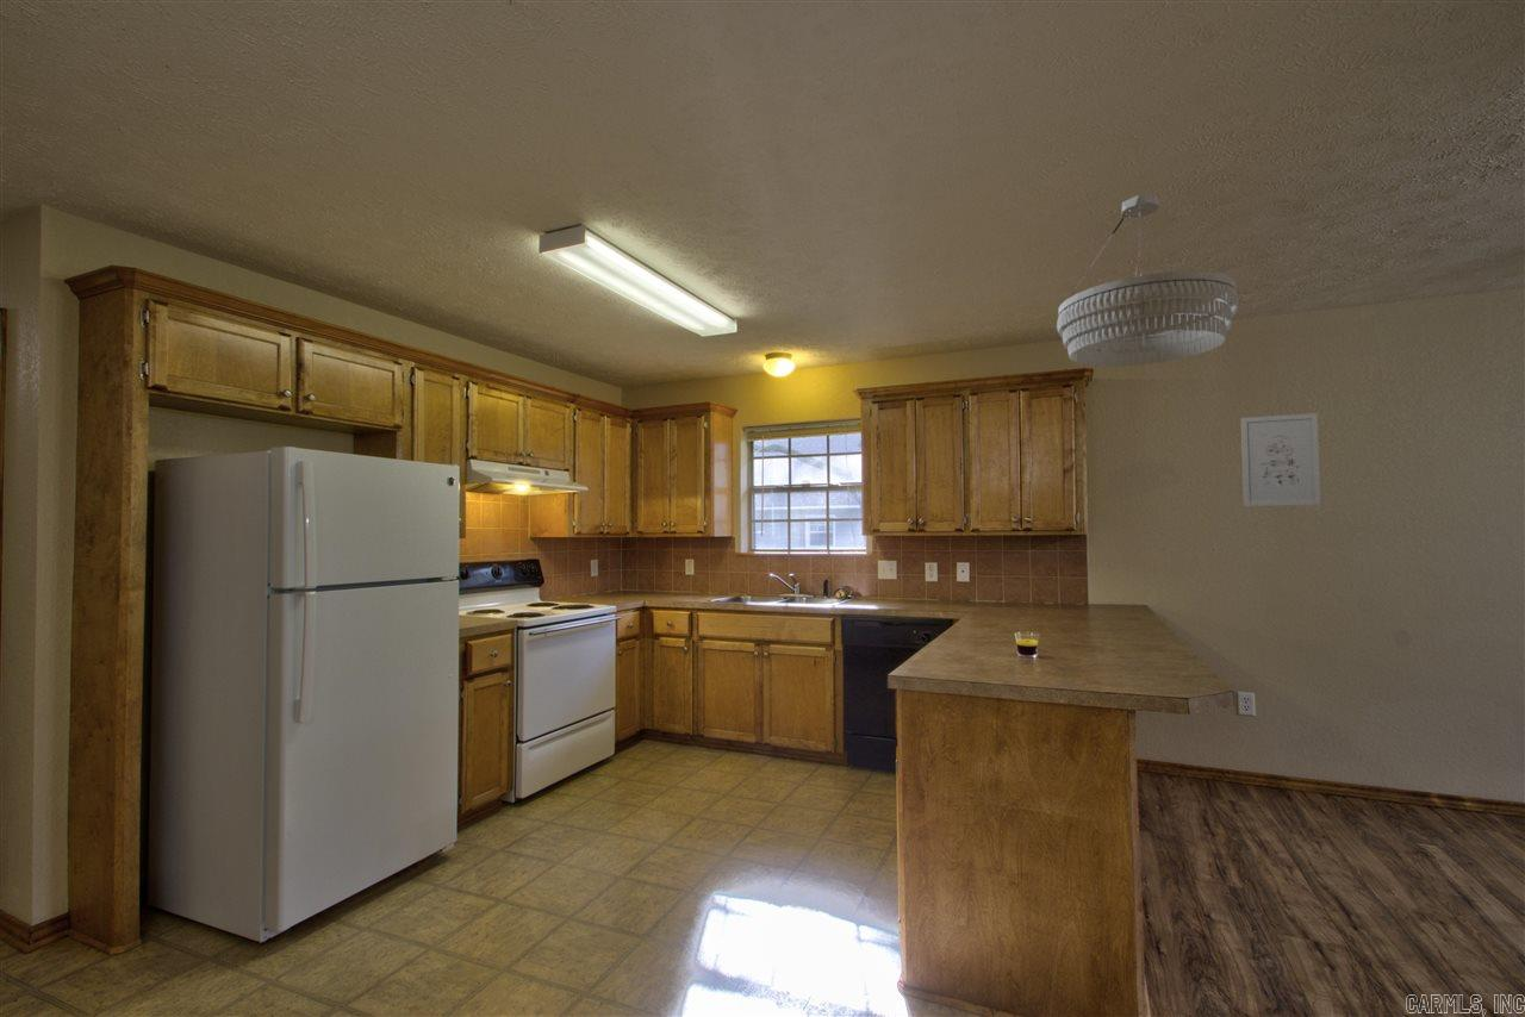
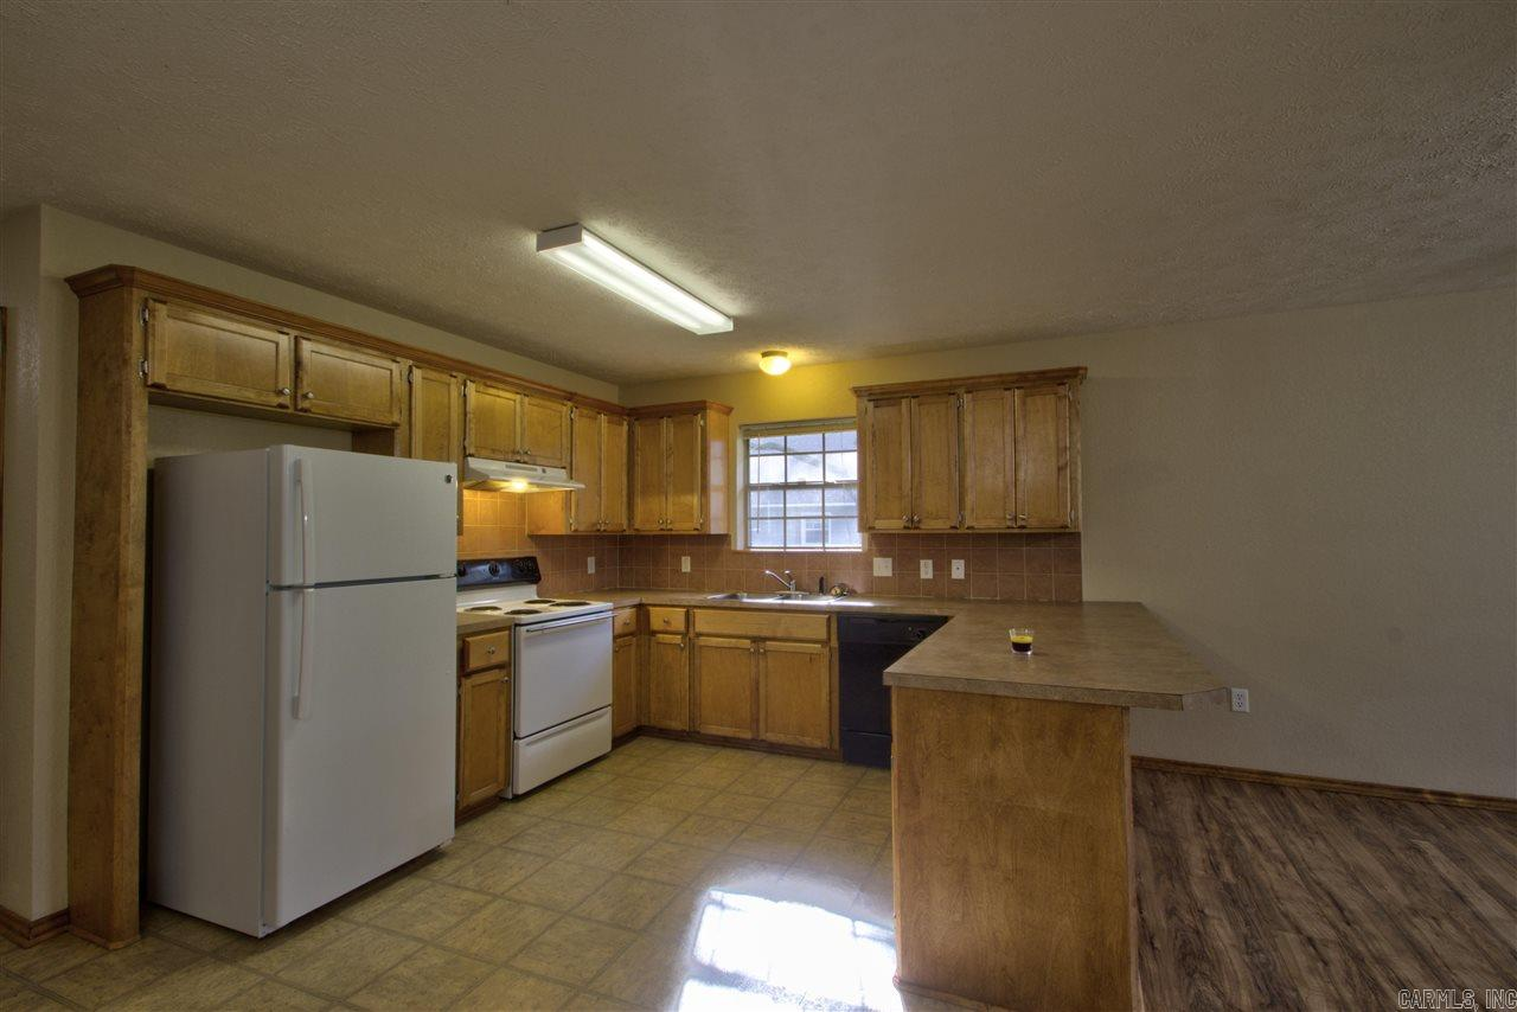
- wall art (1280, 460)
- chandelier (1141, 275)
